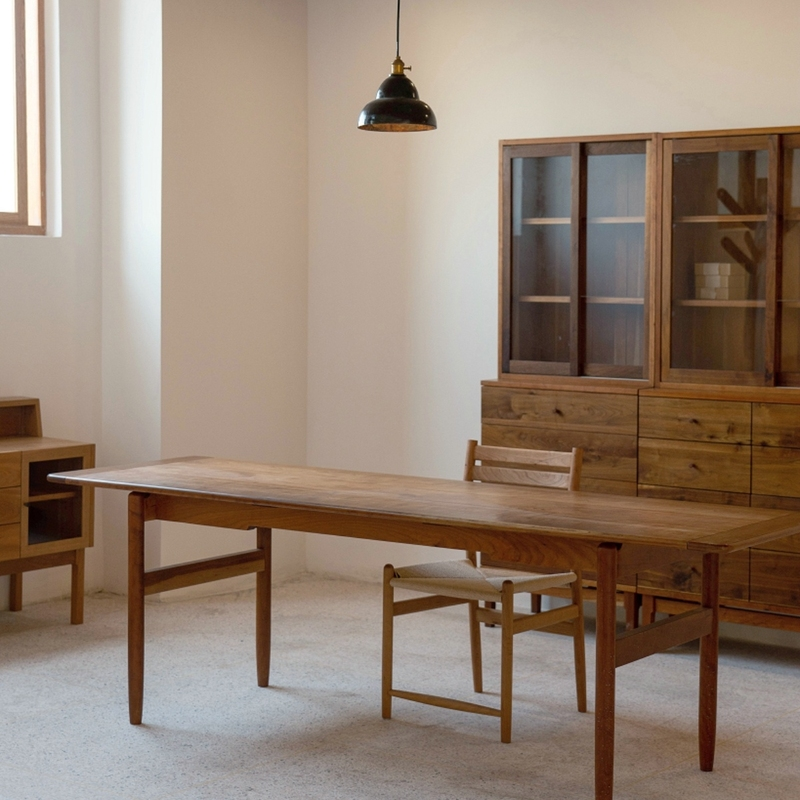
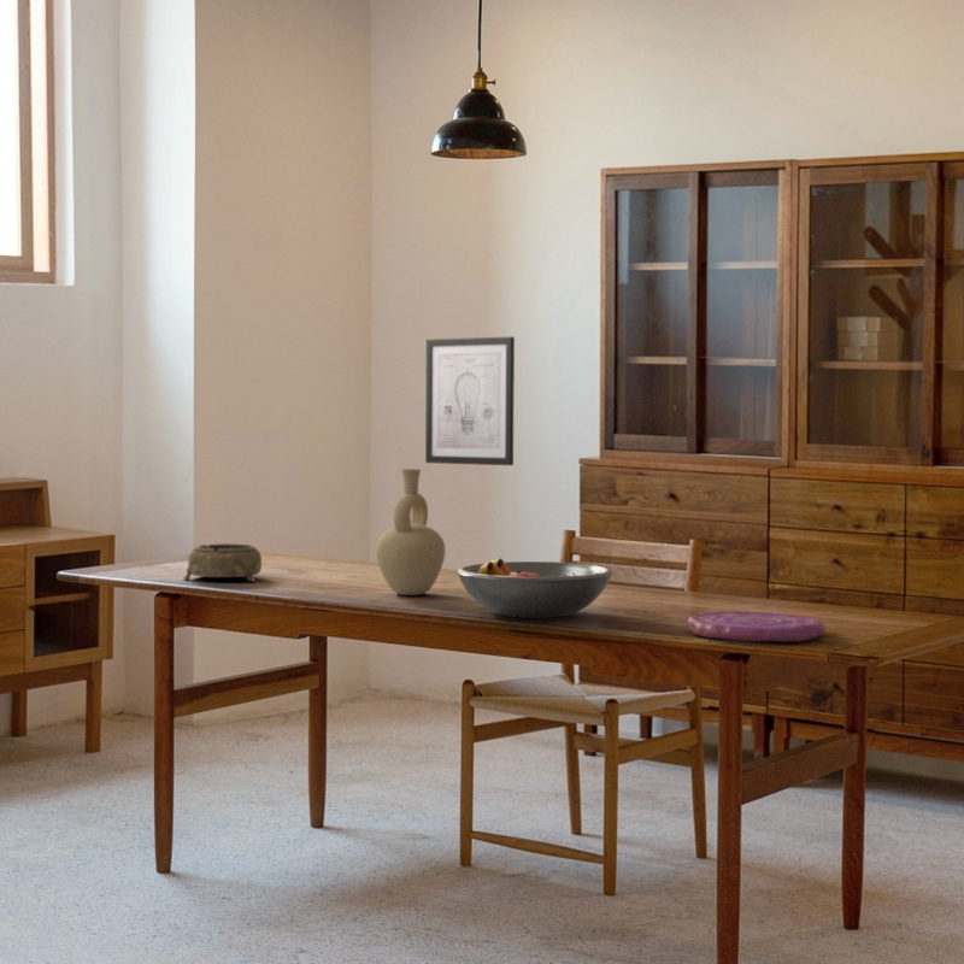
+ vase (410, 531)
+ fruit bowl (534, 586)
+ wall art (469, 401)
+ plate (754, 625)
+ decorative bowl (225, 562)
